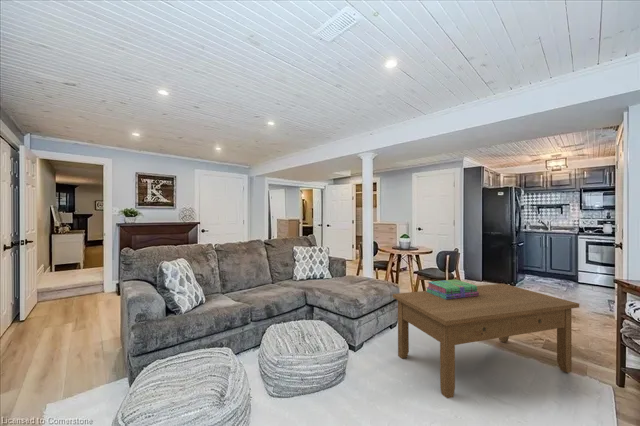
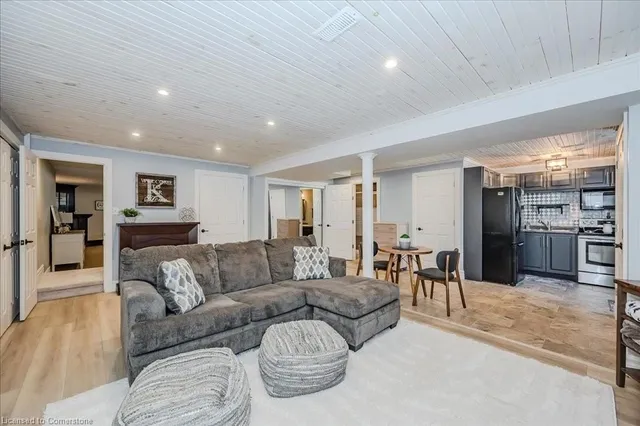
- coffee table (480, 331)
- stack of books (451, 288)
